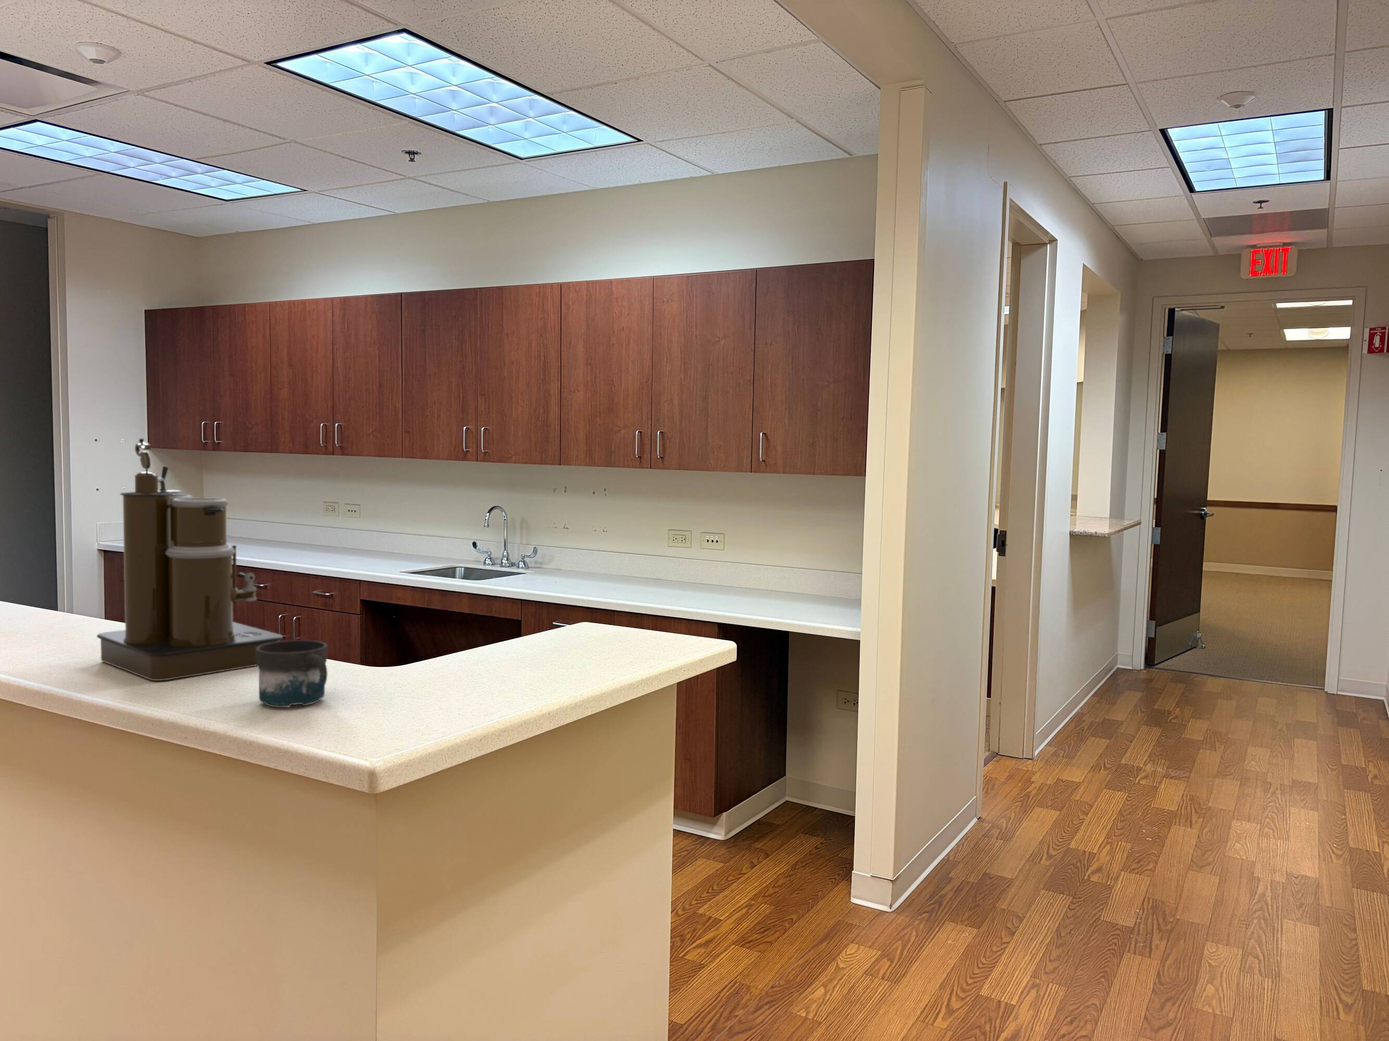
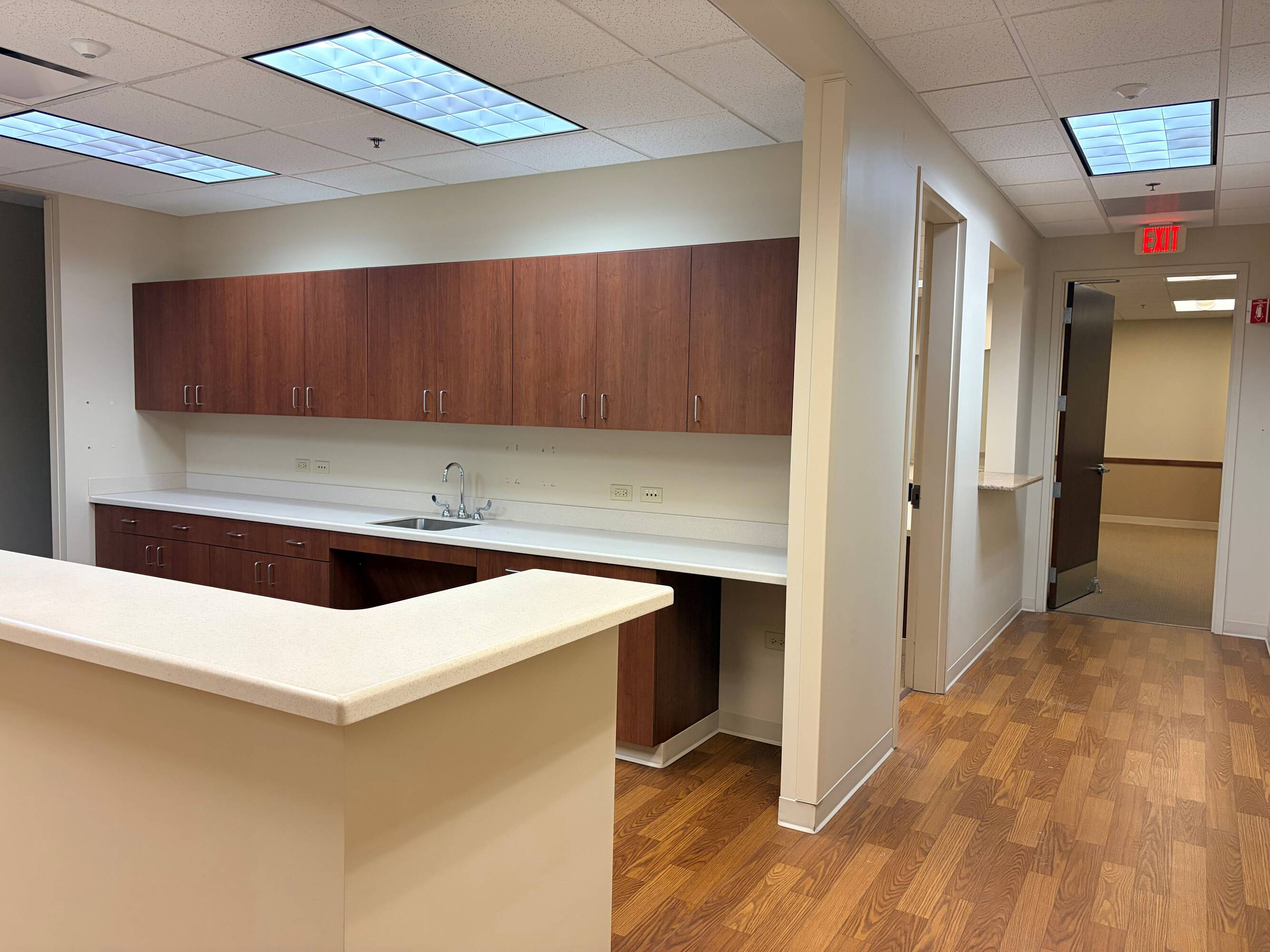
- mug (300, 674)
- coffee maker (189, 551)
